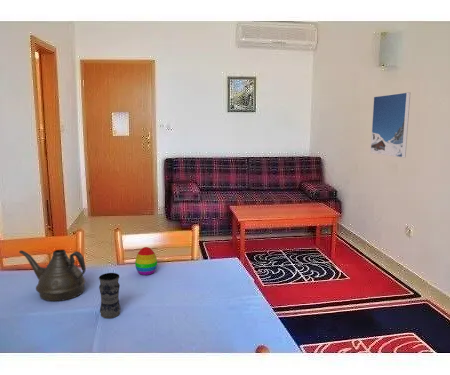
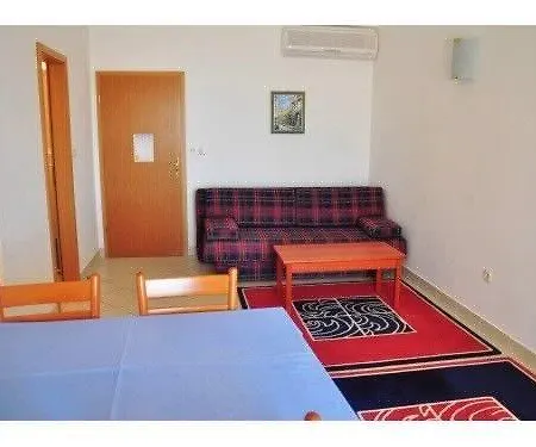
- jar (109, 295)
- decorative egg (146, 260)
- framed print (388, 125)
- teapot (53, 270)
